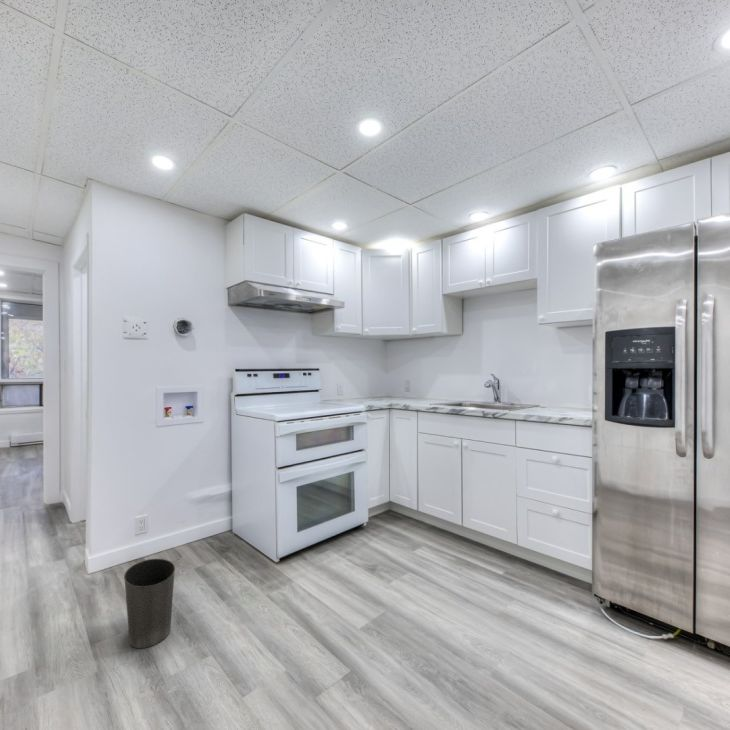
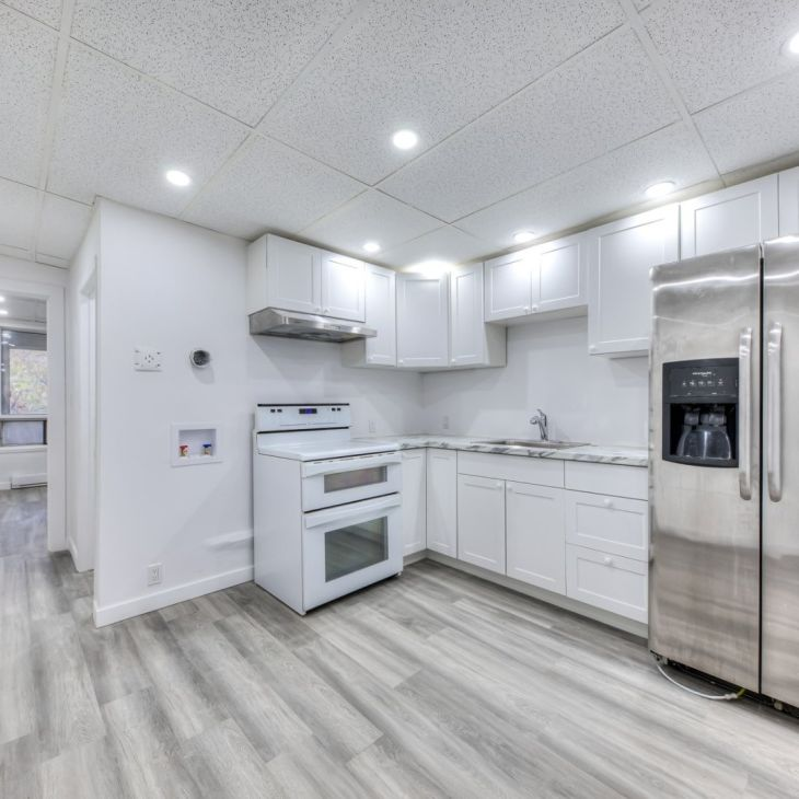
- waste basket (150, 603)
